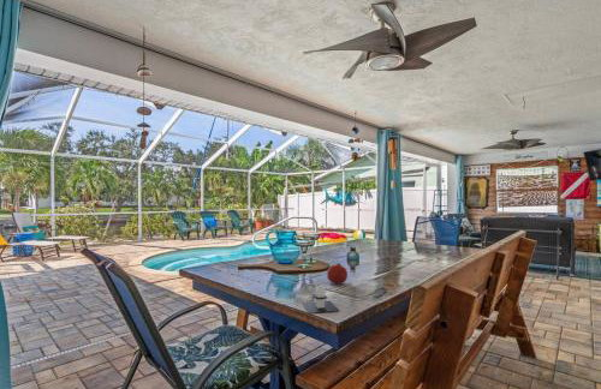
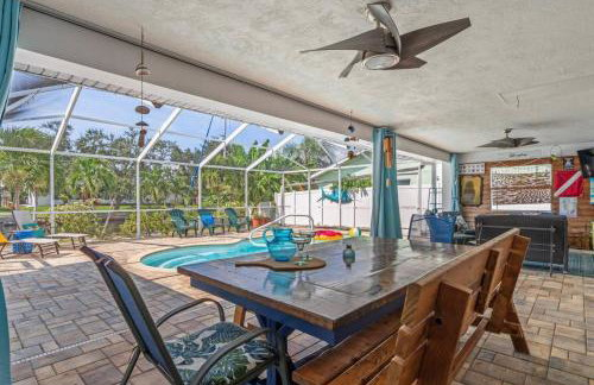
- fruit (337, 273)
- architectural model (320, 297)
